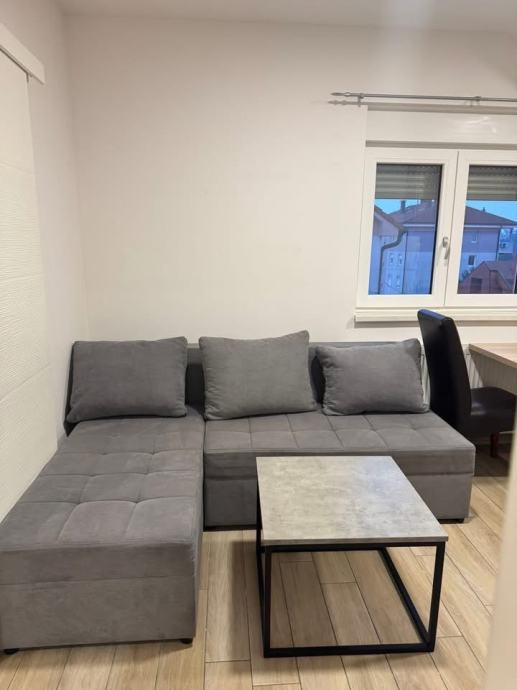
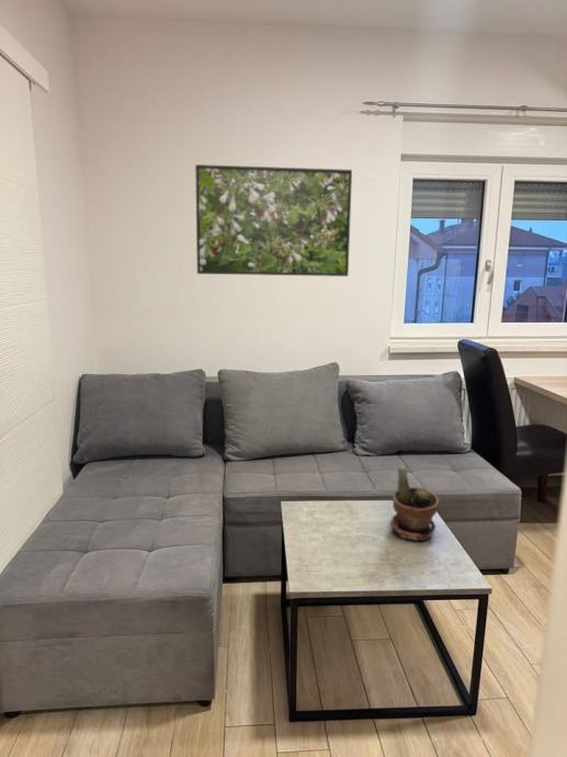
+ potted plant (415, 499)
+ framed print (273, 222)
